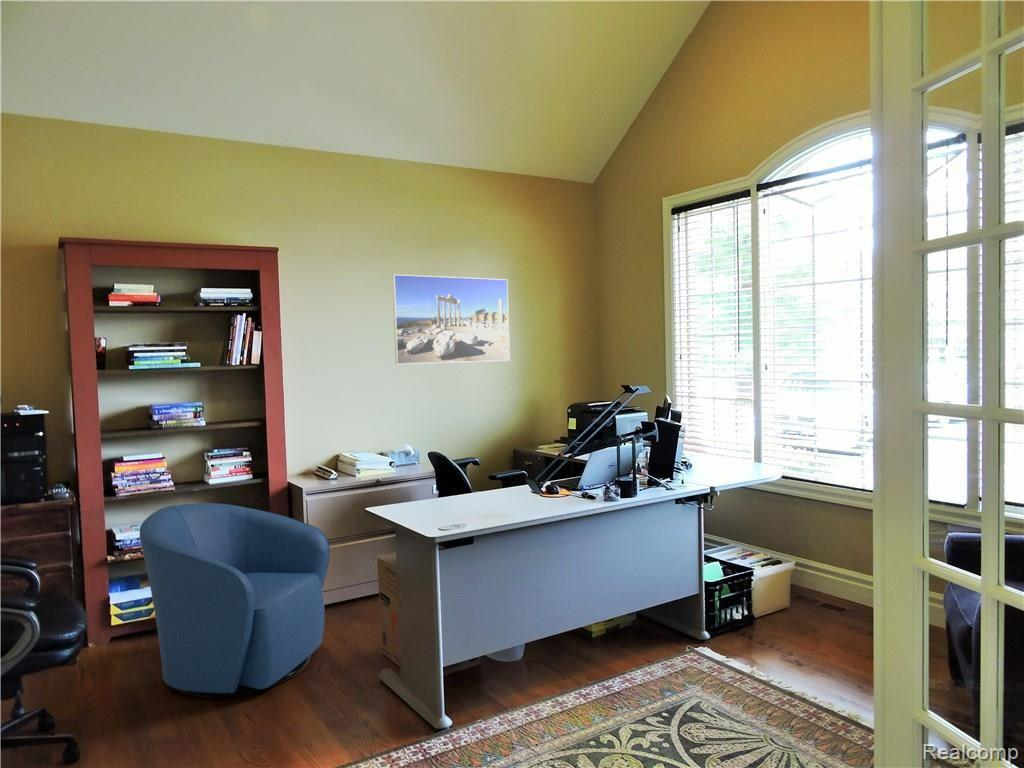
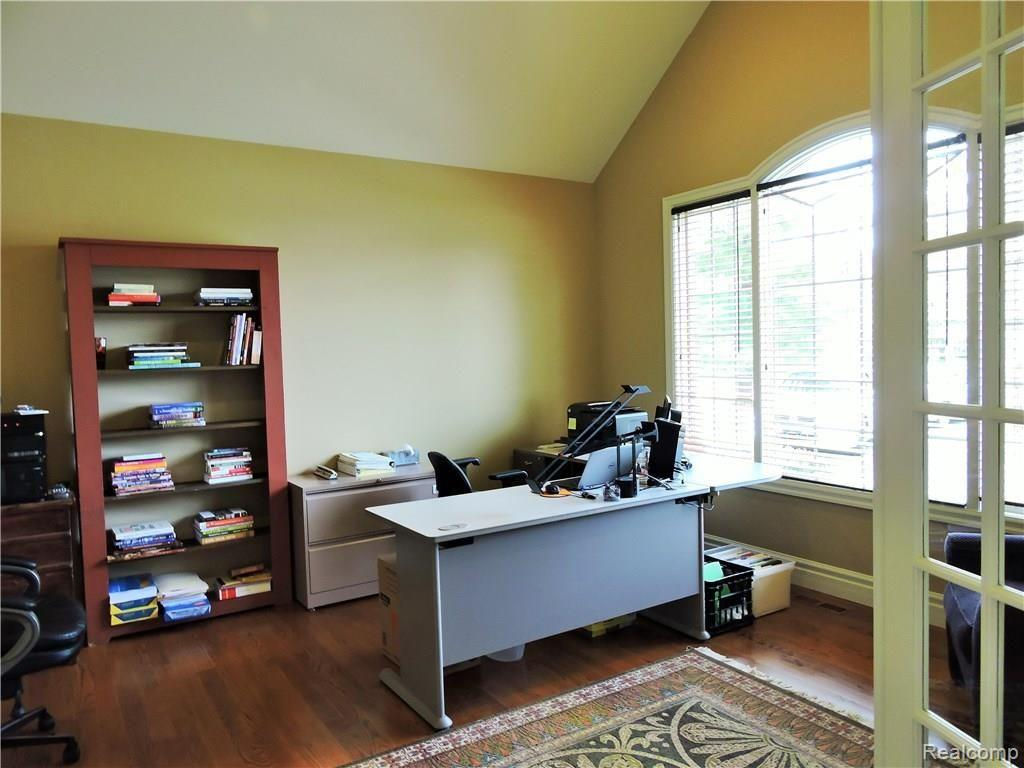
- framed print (453, 319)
- armchair (231, 587)
